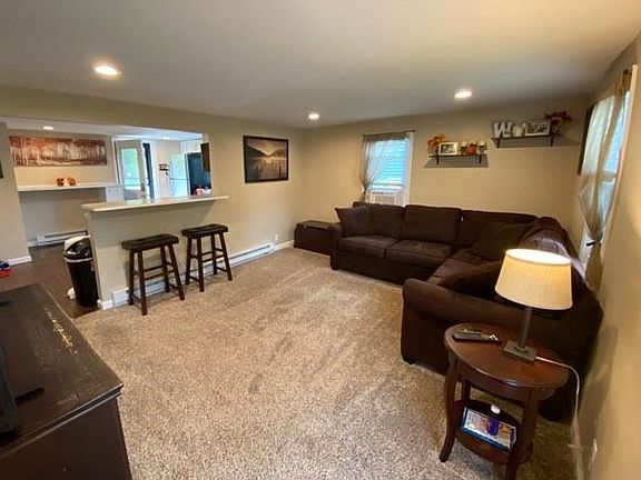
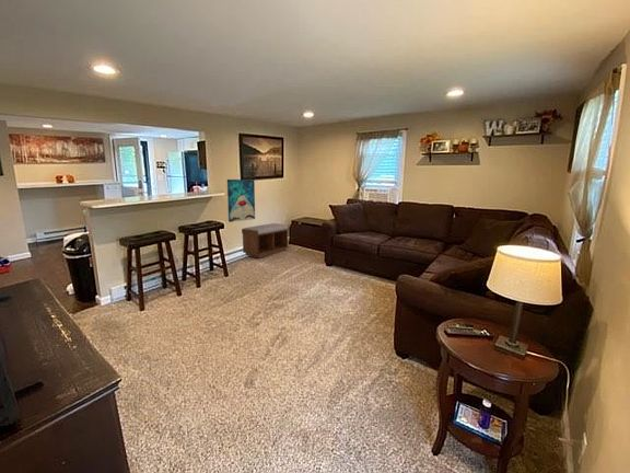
+ wall art (242, 199)
+ bench (266, 239)
